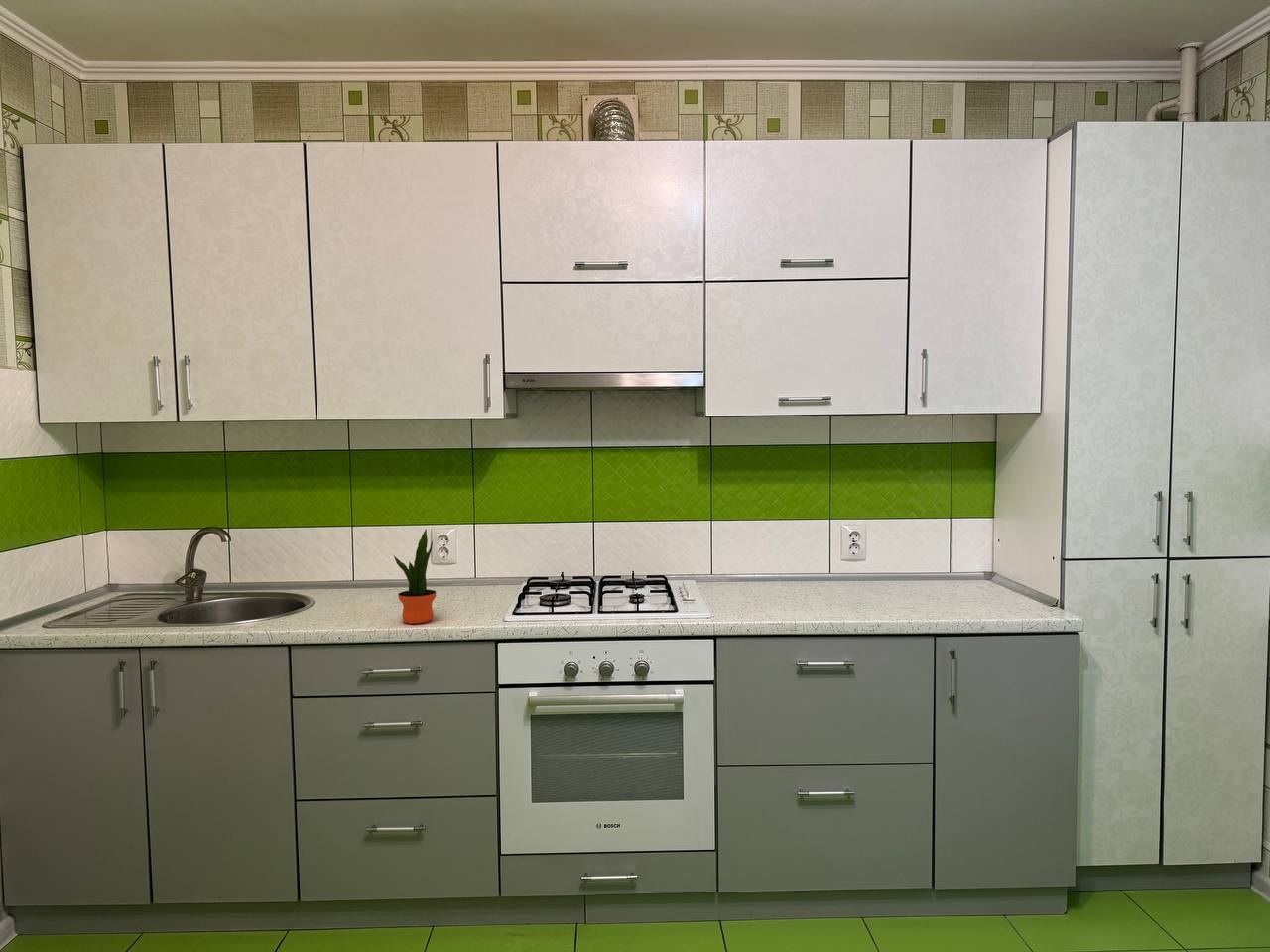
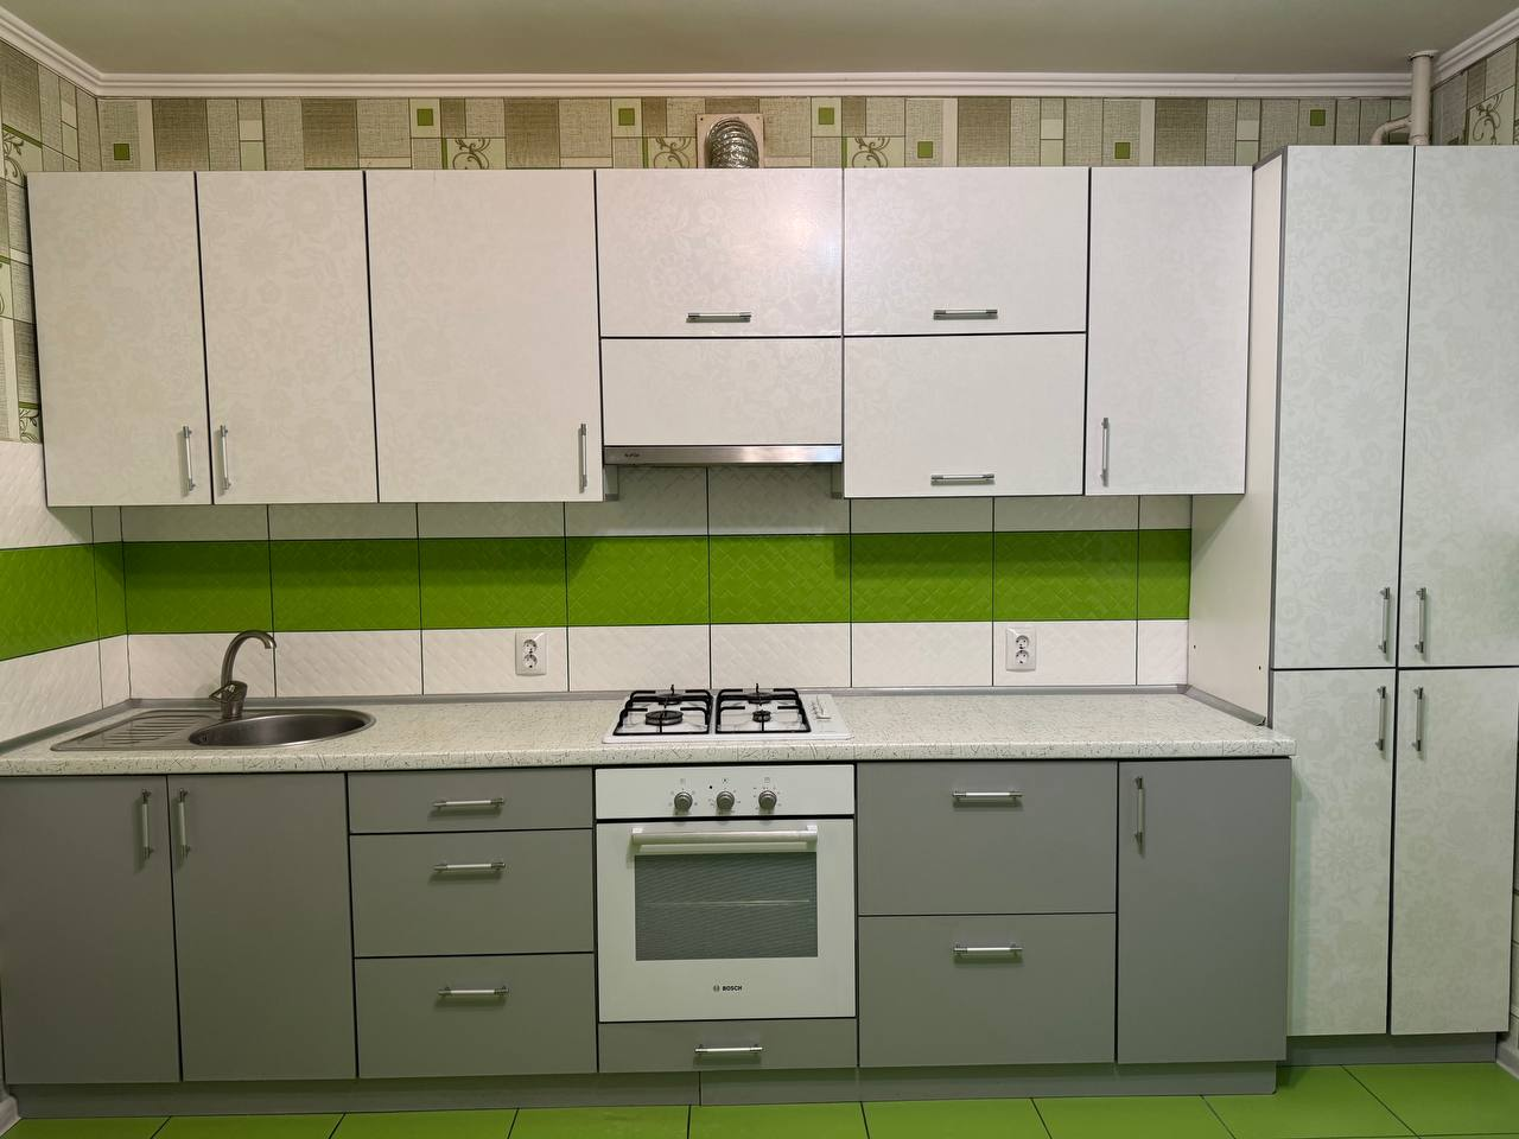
- potted plant (417, 575)
